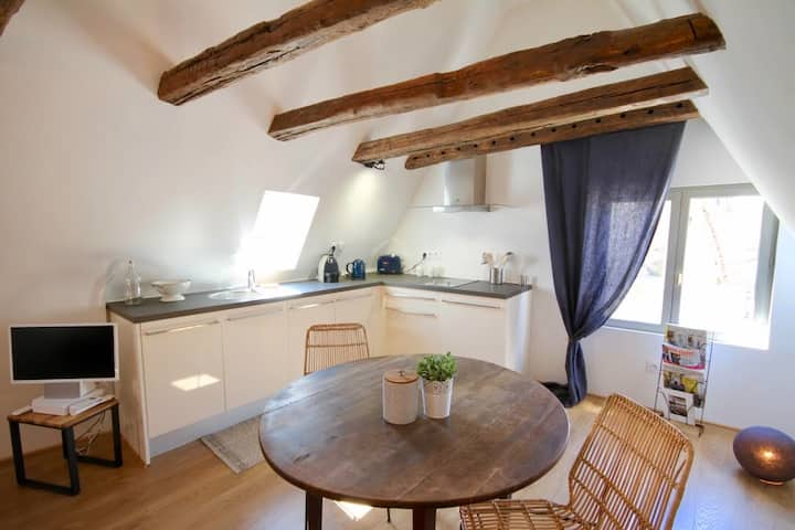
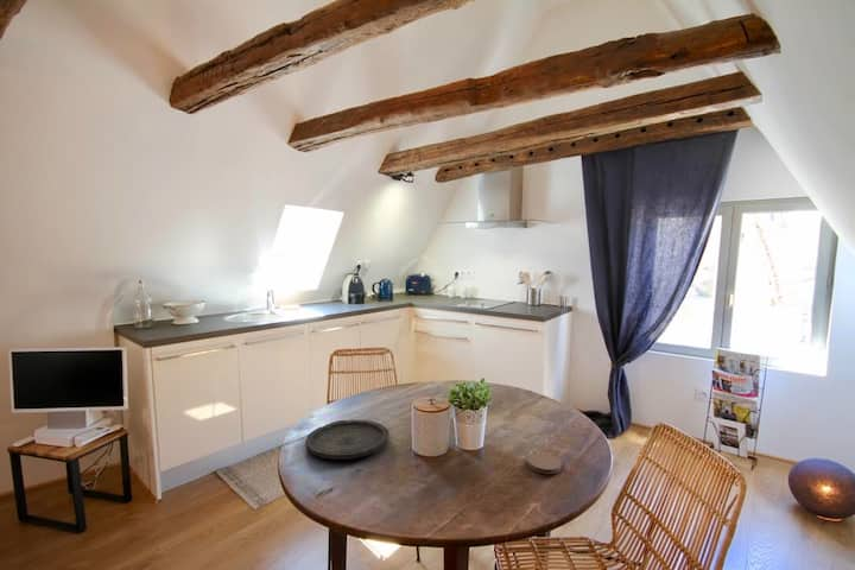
+ coaster (544, 463)
+ plate (348, 438)
